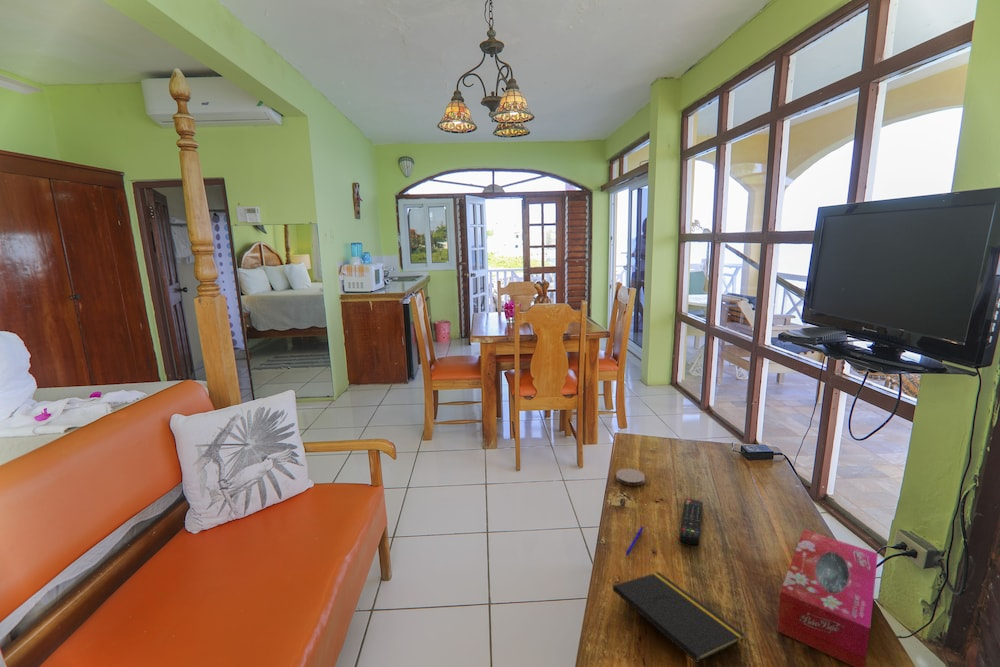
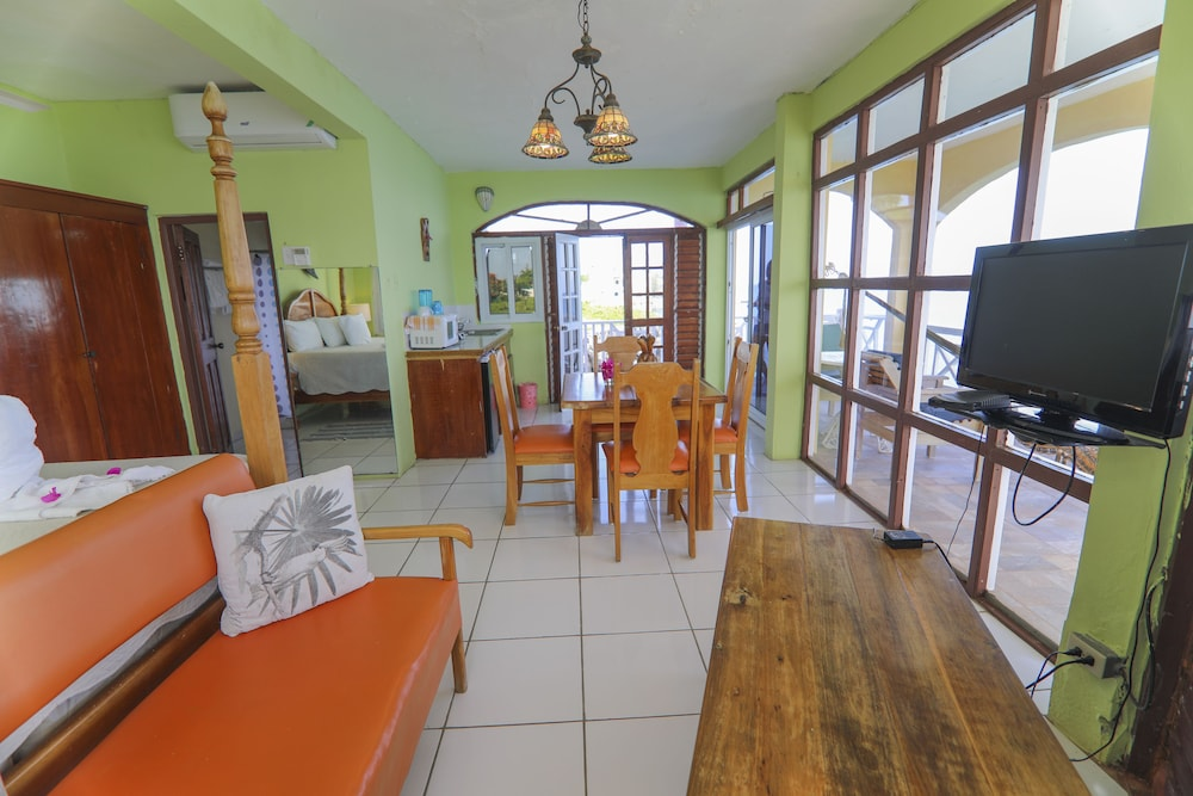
- notepad (674, 611)
- remote control (691, 521)
- tissue box (829, 590)
- coaster (630, 477)
- pen (634, 541)
